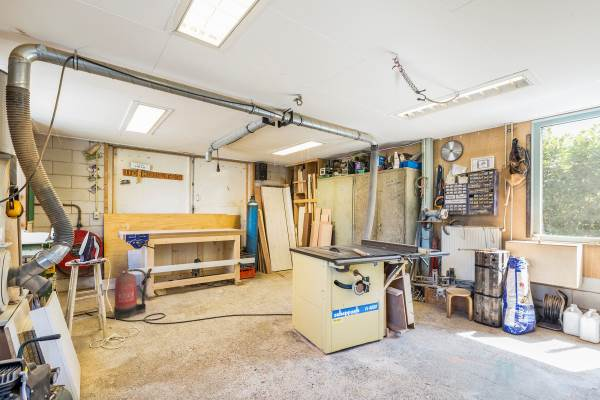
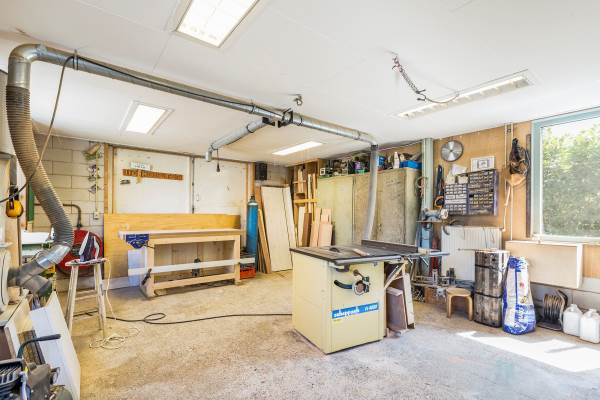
- fire extinguisher (130, 289)
